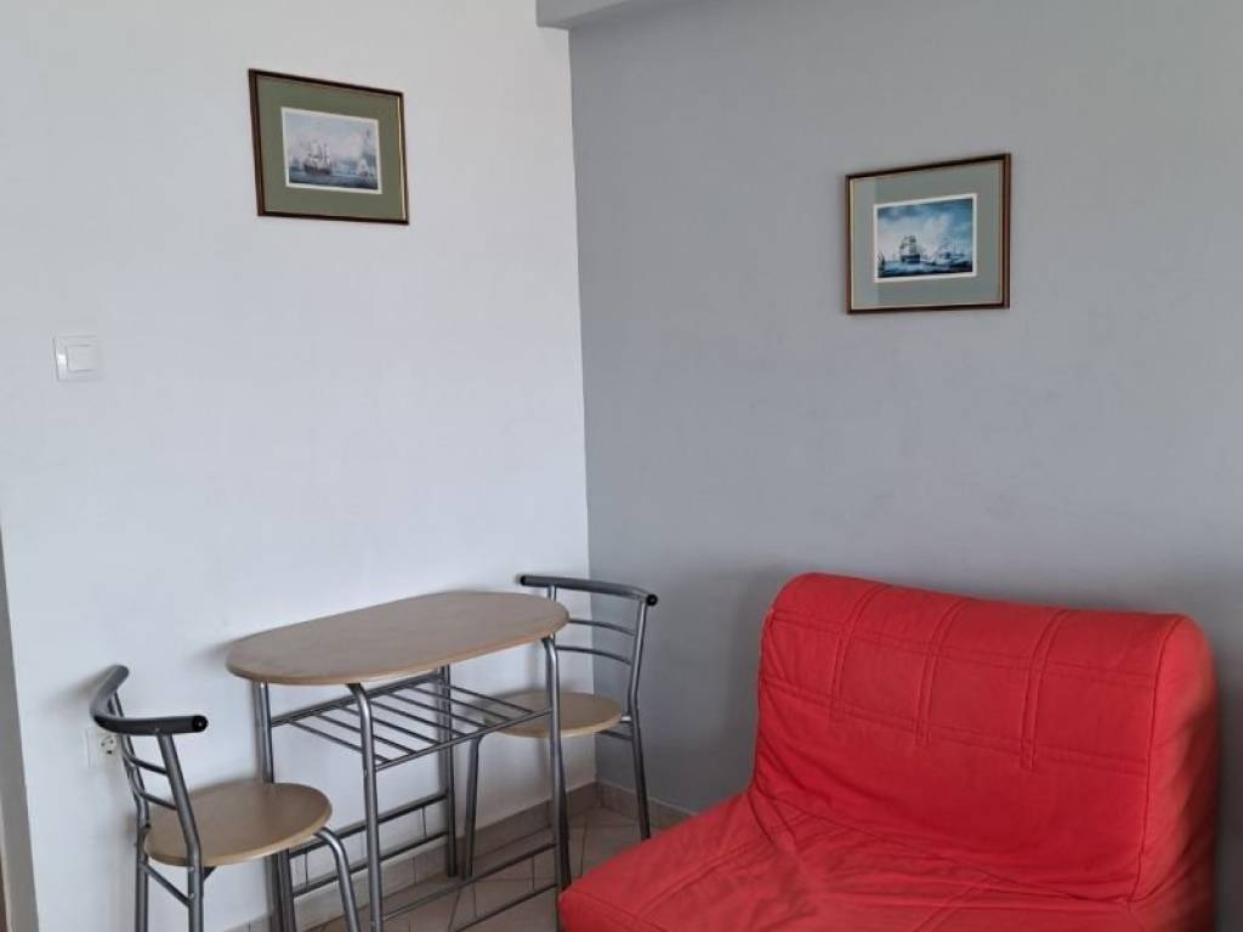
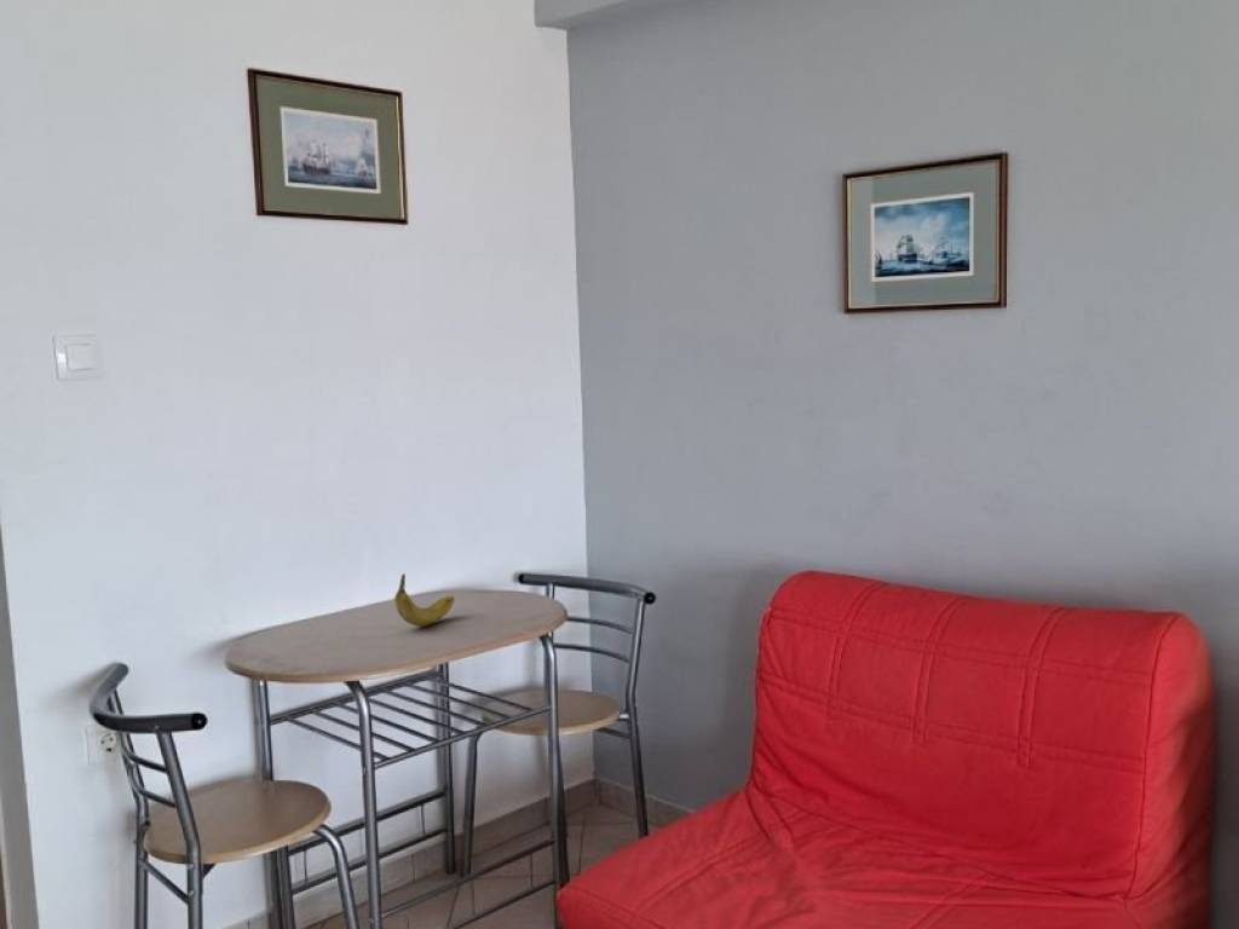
+ fruit (432, 604)
